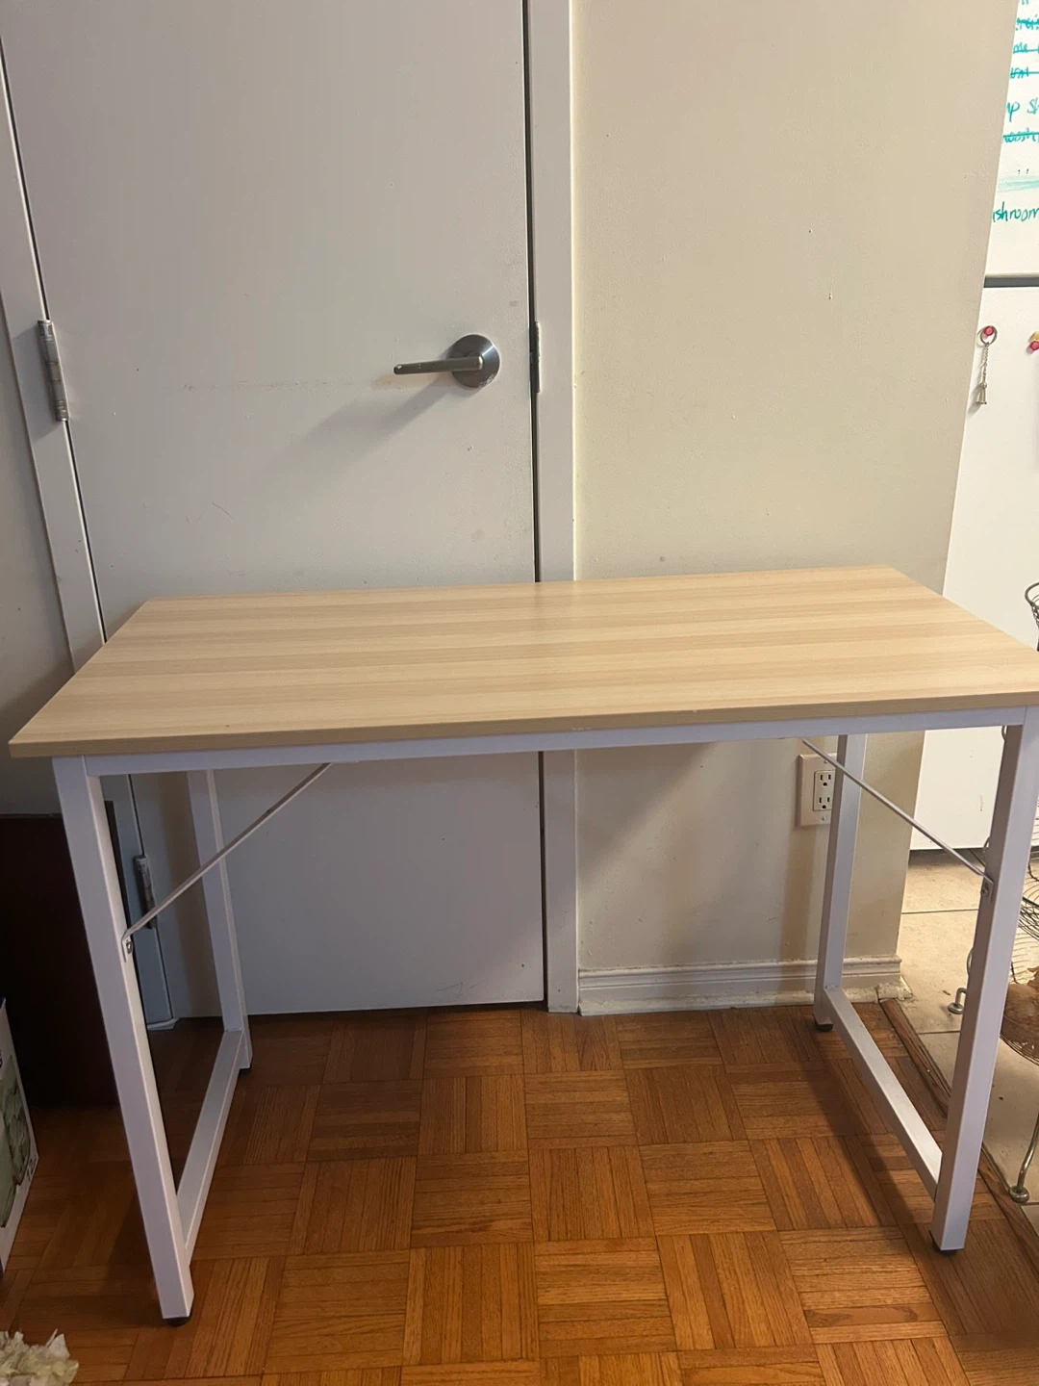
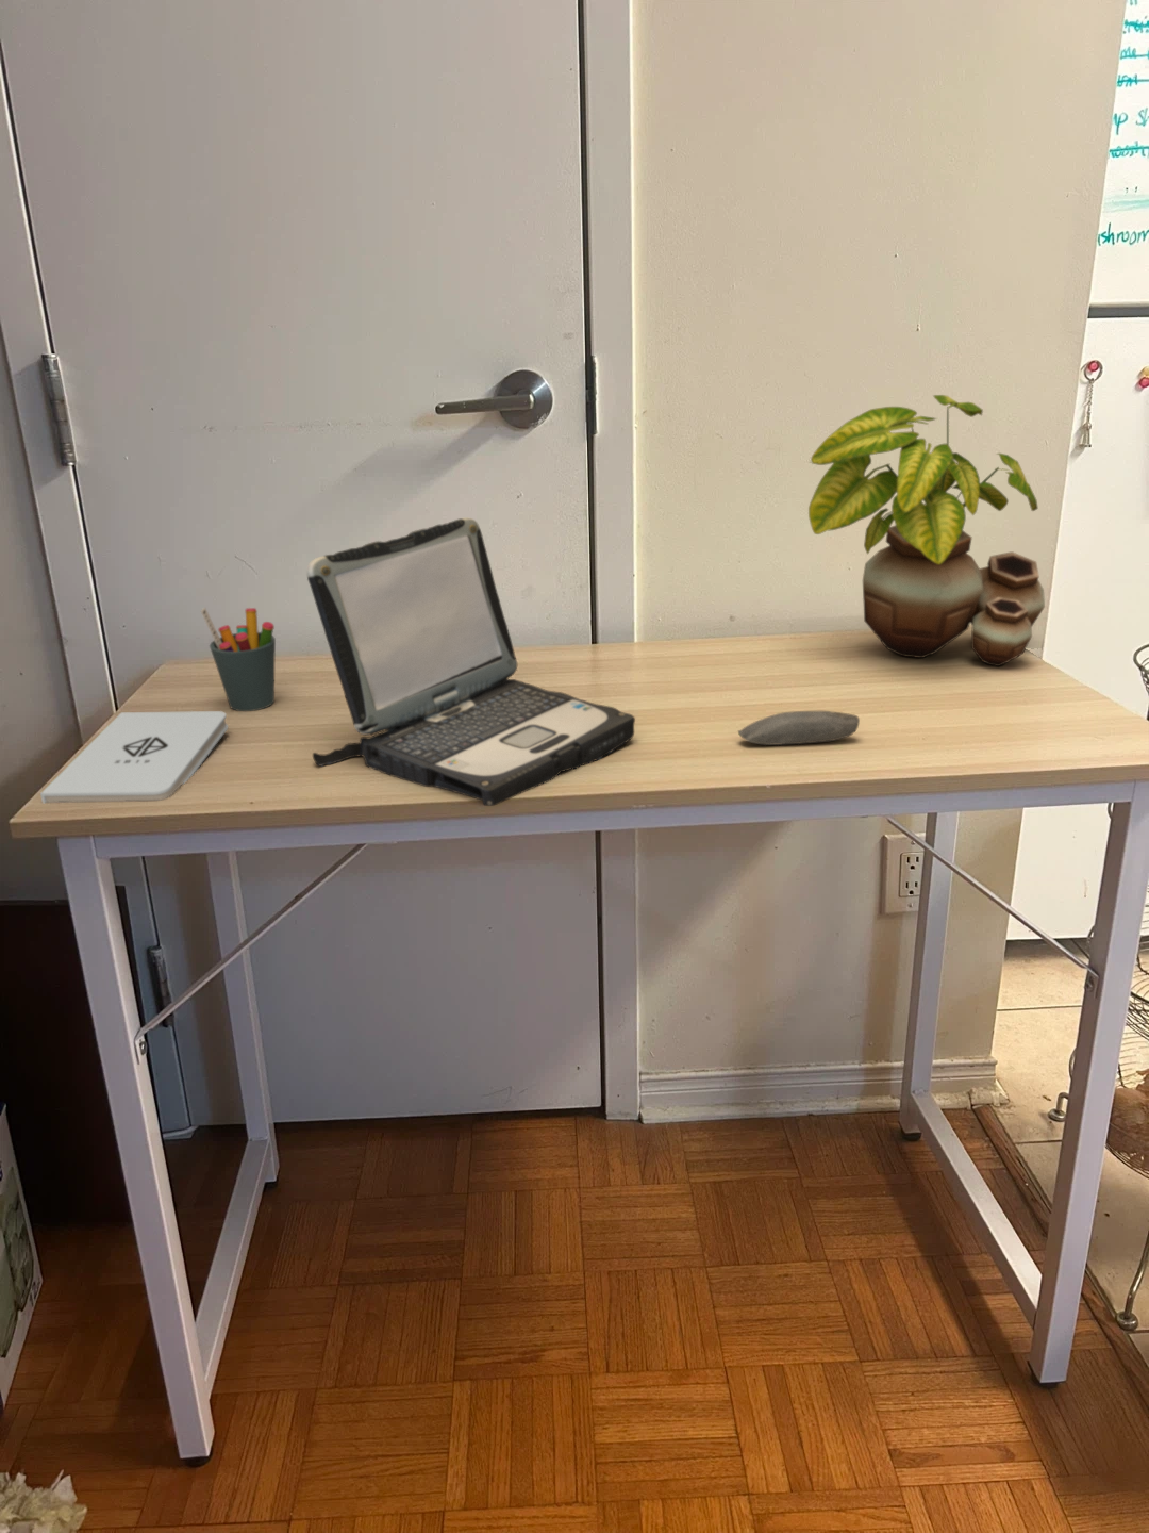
+ pen holder (245, 655)
+ potted plant (940, 531)
+ computer mouse (798, 725)
+ laptop (471, 653)
+ notepad (142, 756)
